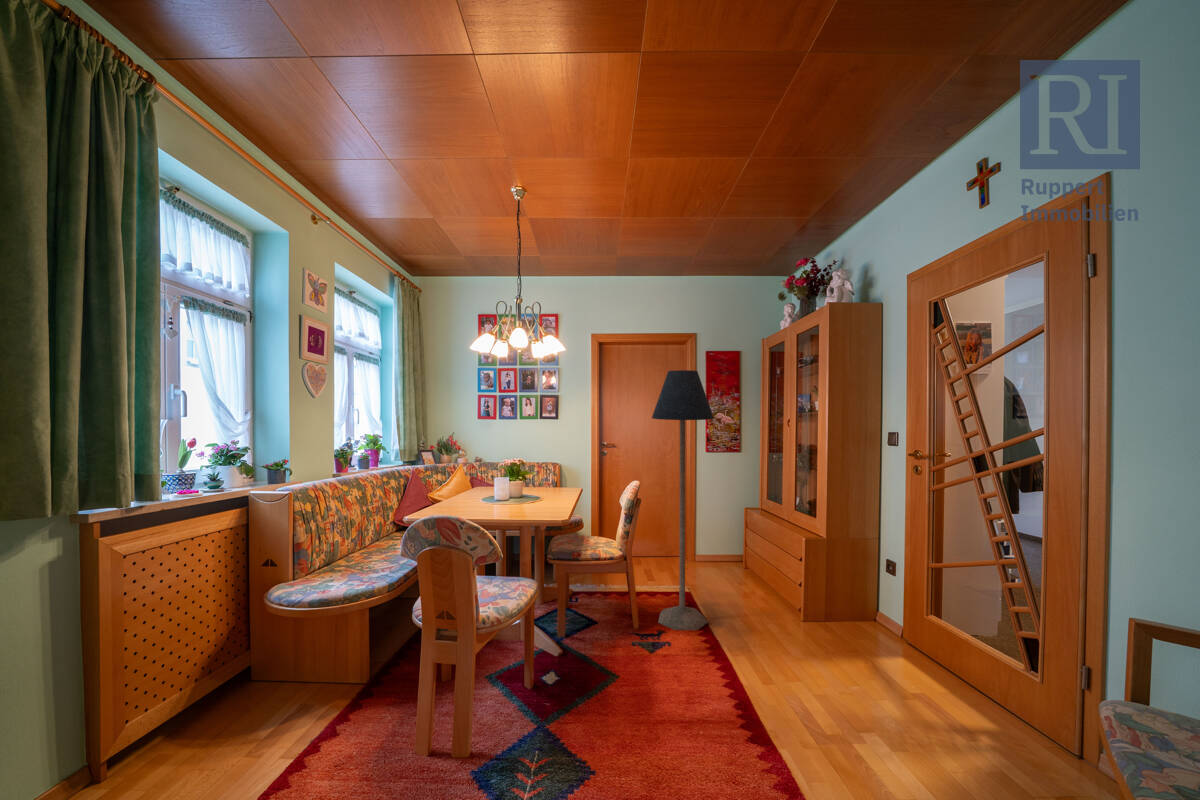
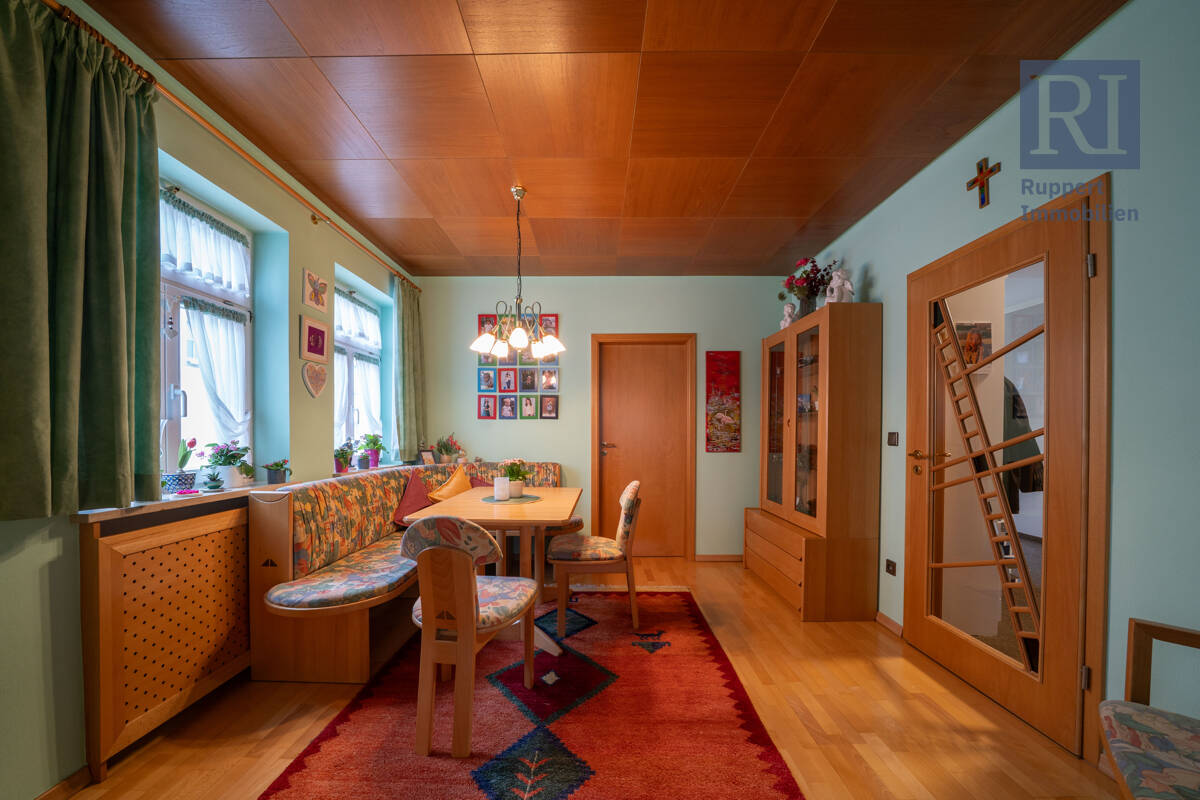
- floor lamp (682, 495)
